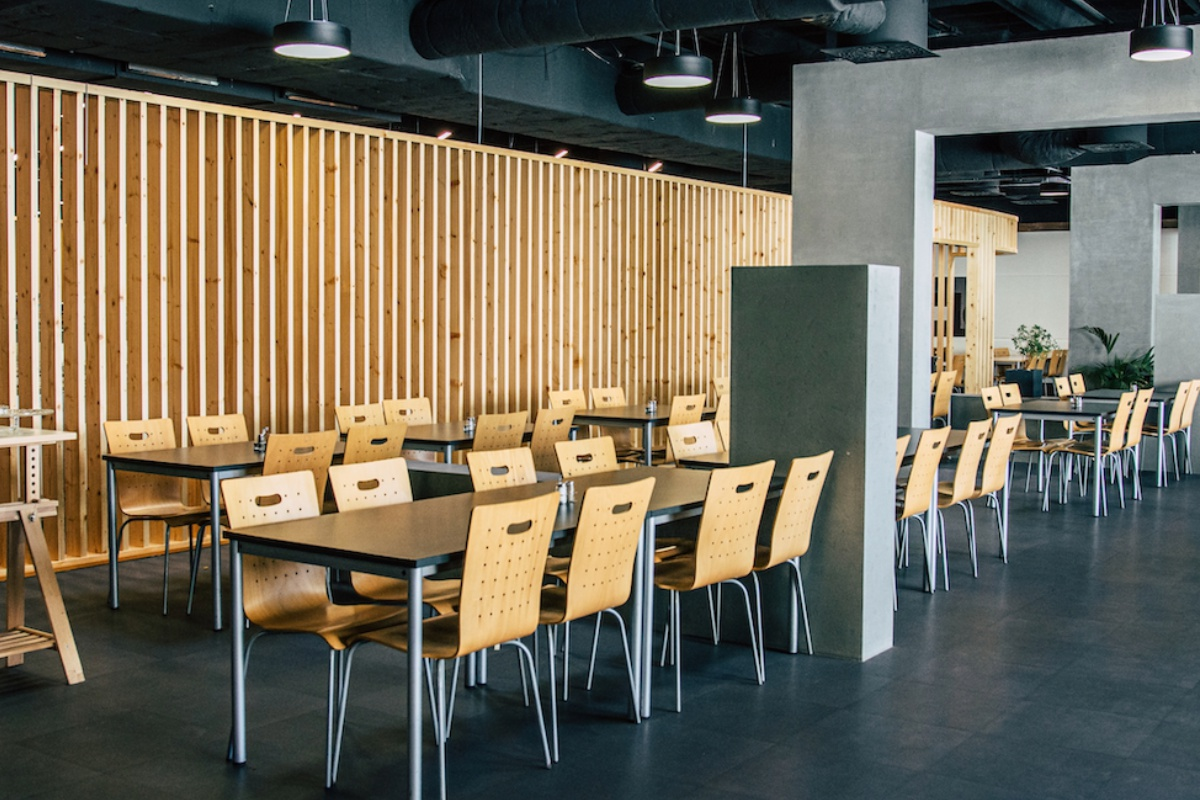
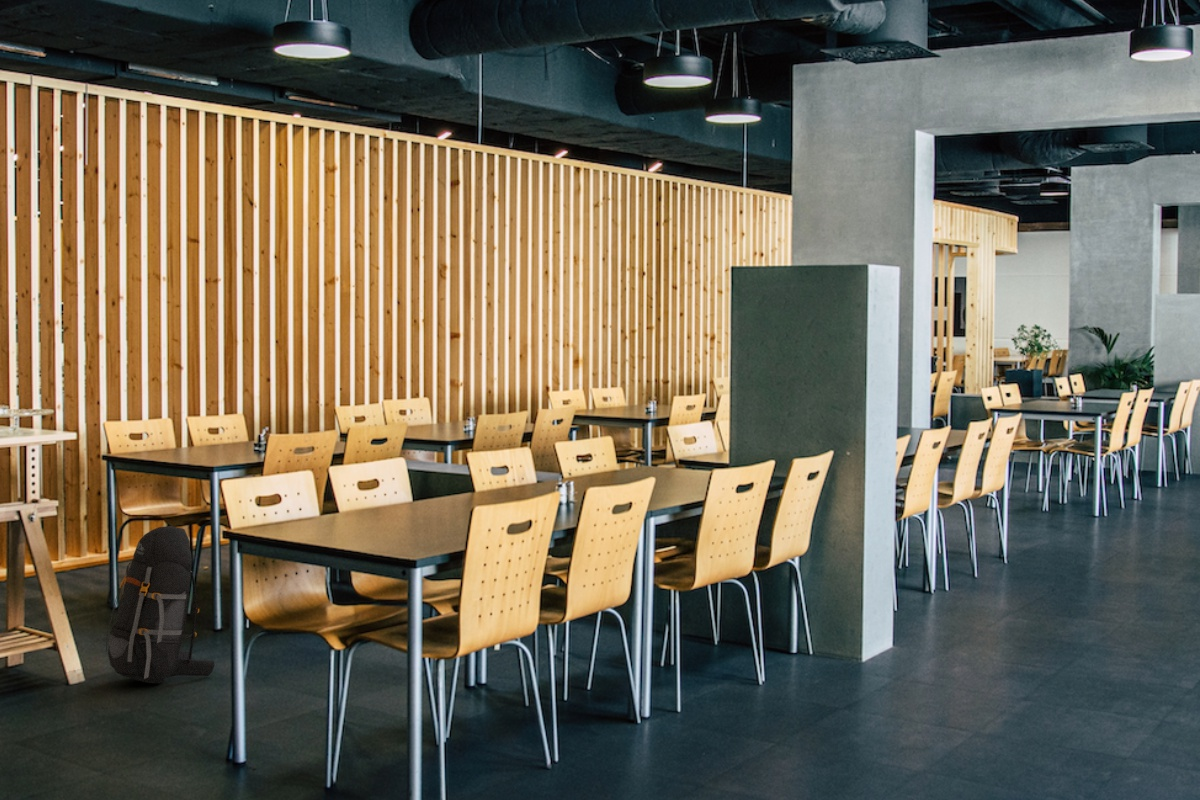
+ backpack (157, 603)
